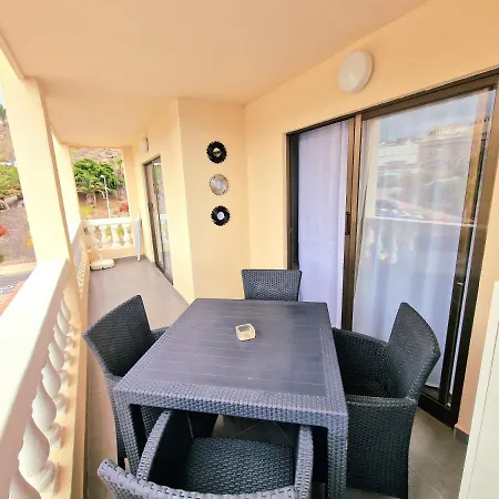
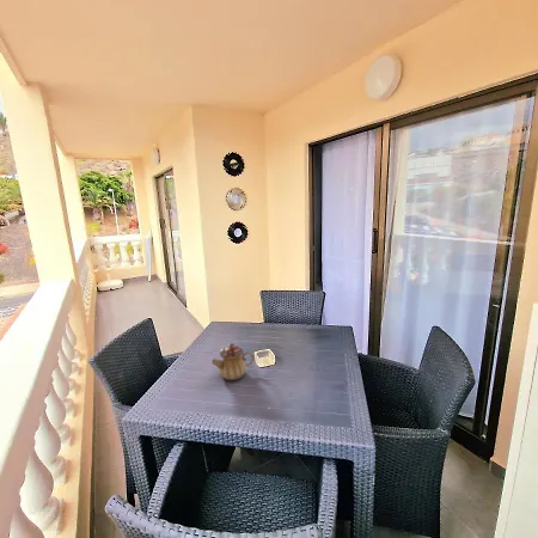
+ teapot (233, 357)
